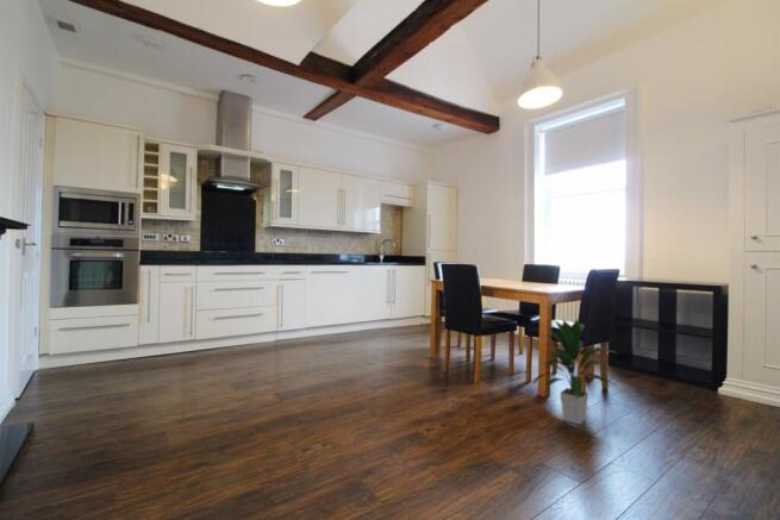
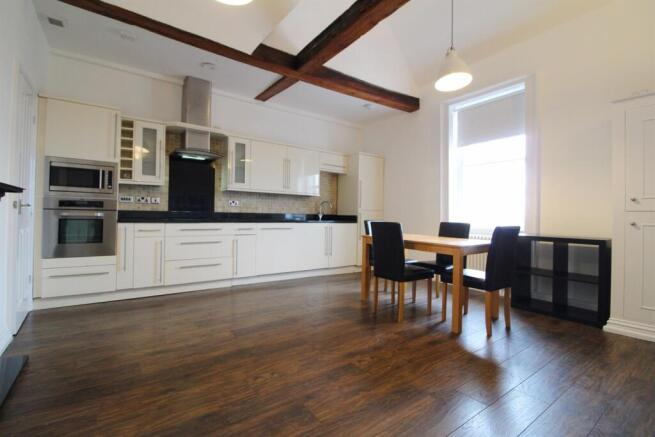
- indoor plant (570, 366)
